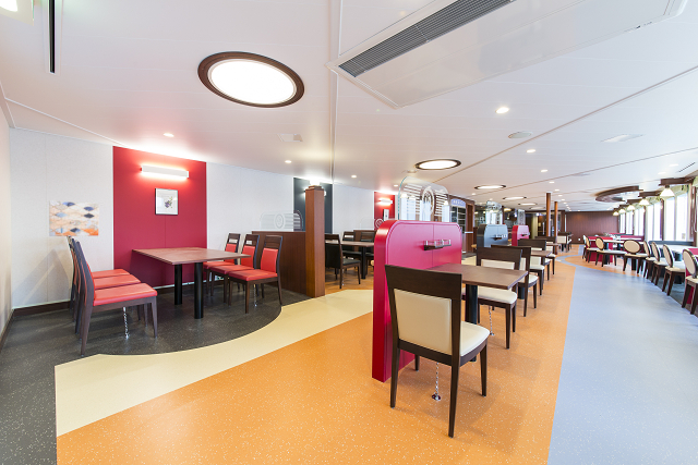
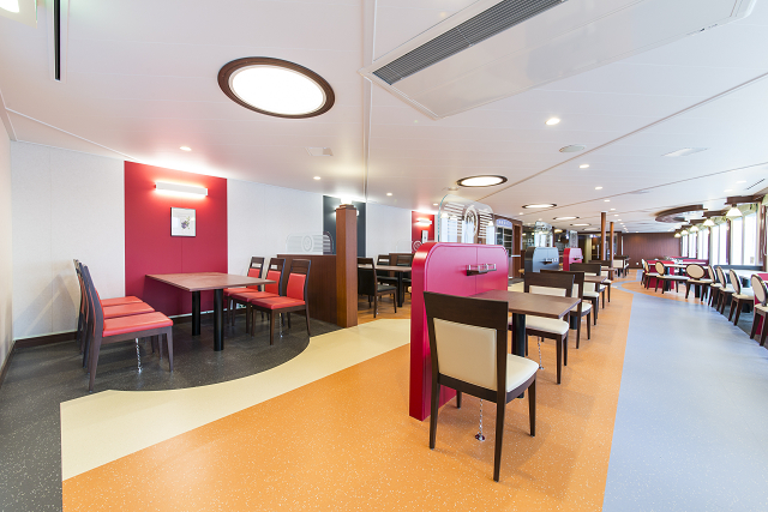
- wall art (74, 219)
